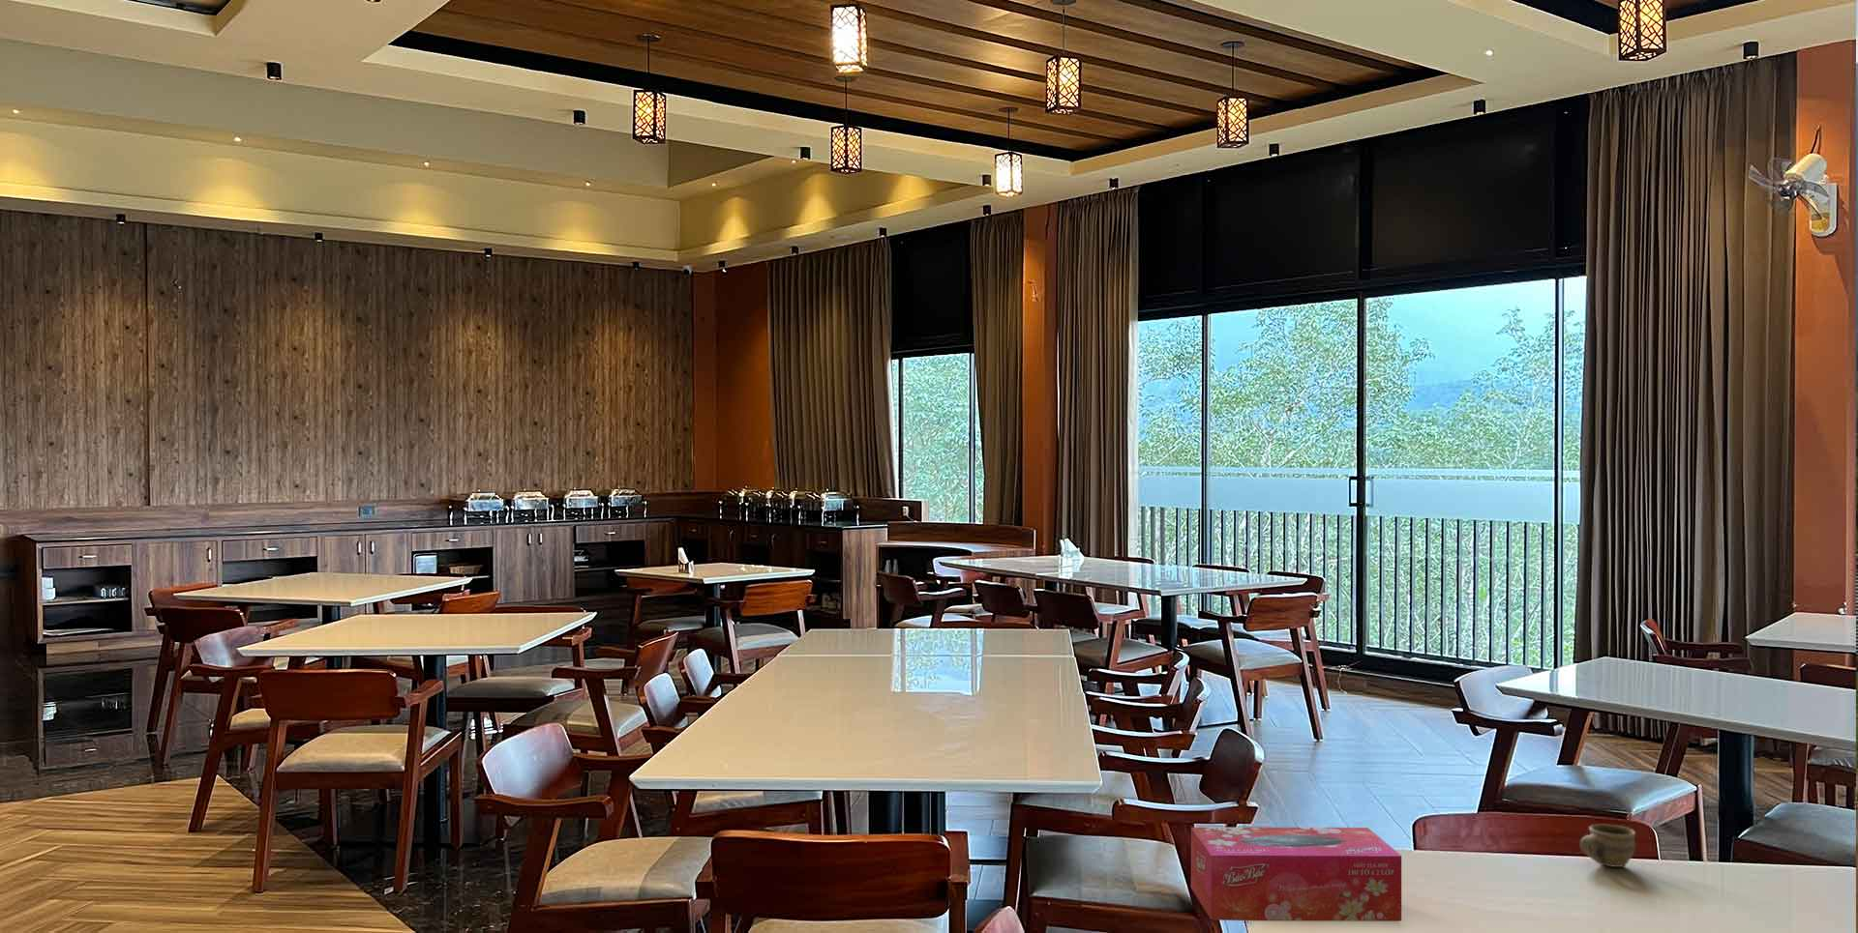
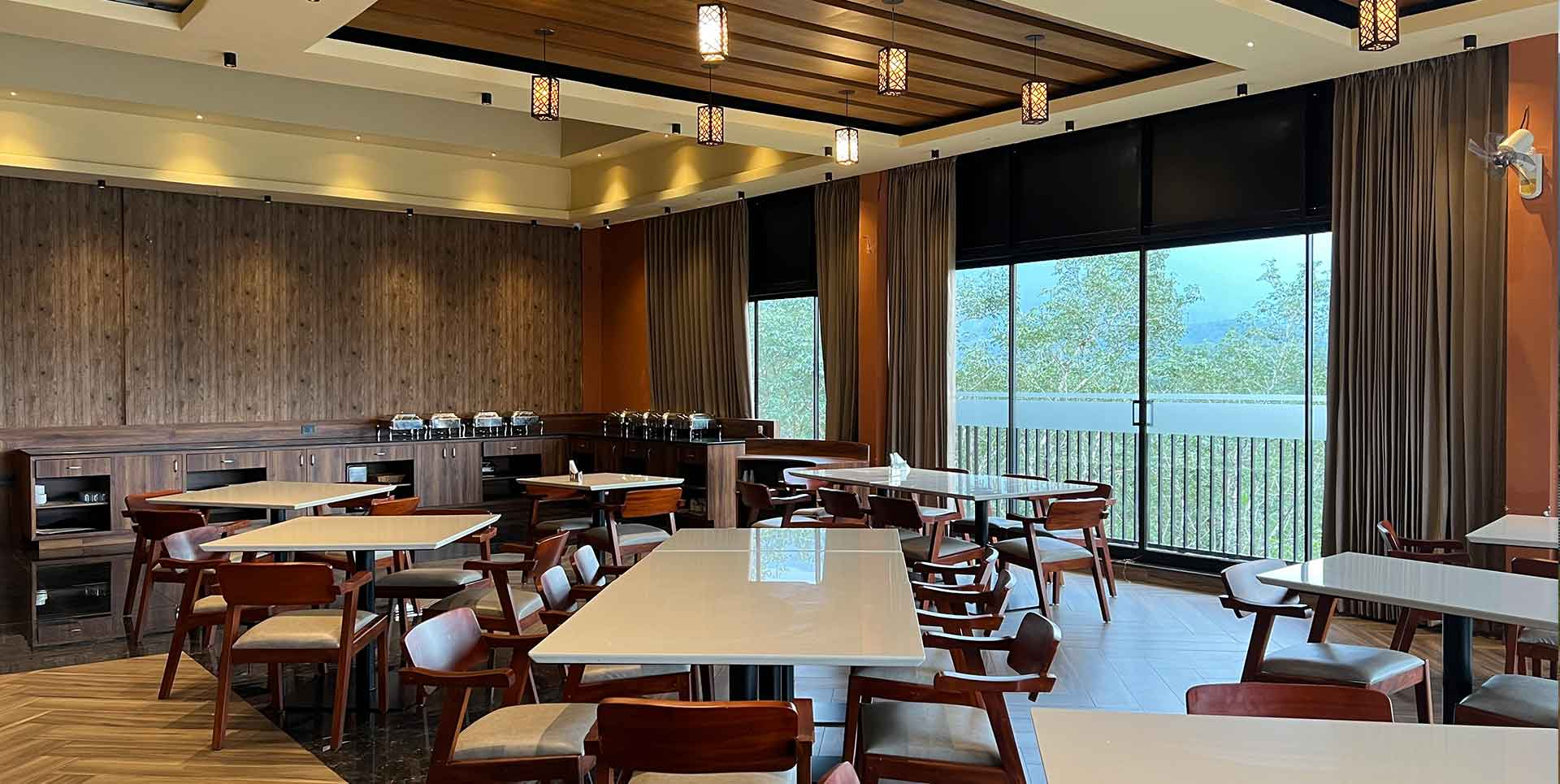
- cup (1604, 847)
- tissue box (1292, 872)
